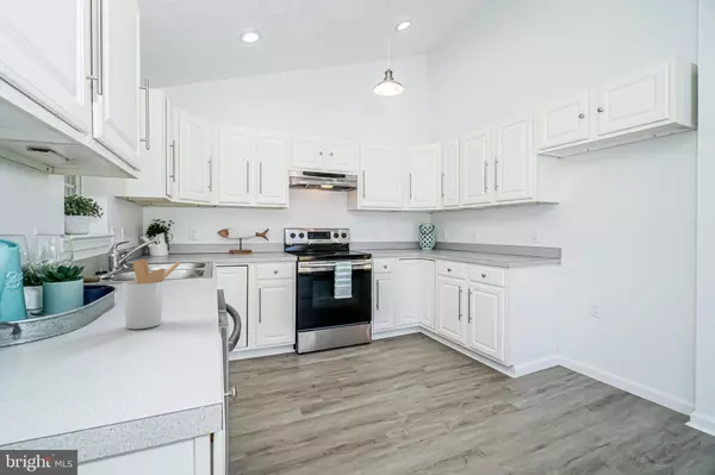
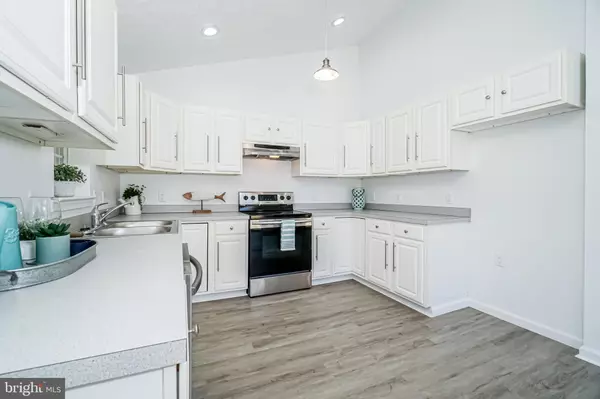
- utensil holder (154, 292)
